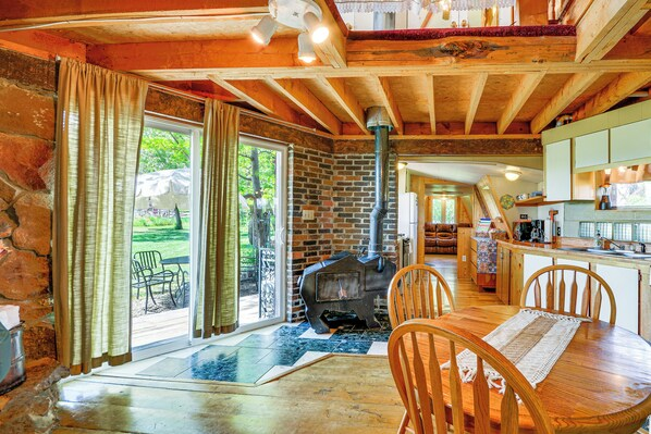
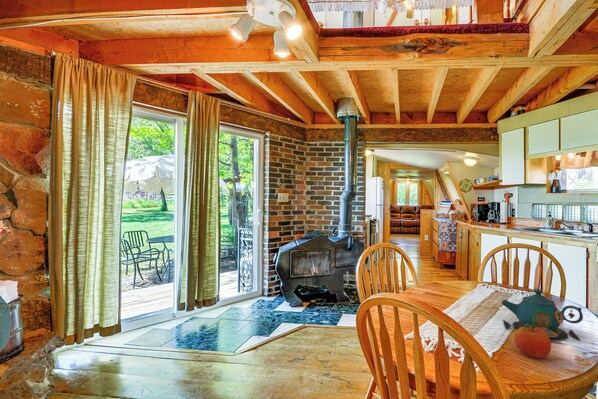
+ fruit (532, 339)
+ teapot (540, 310)
